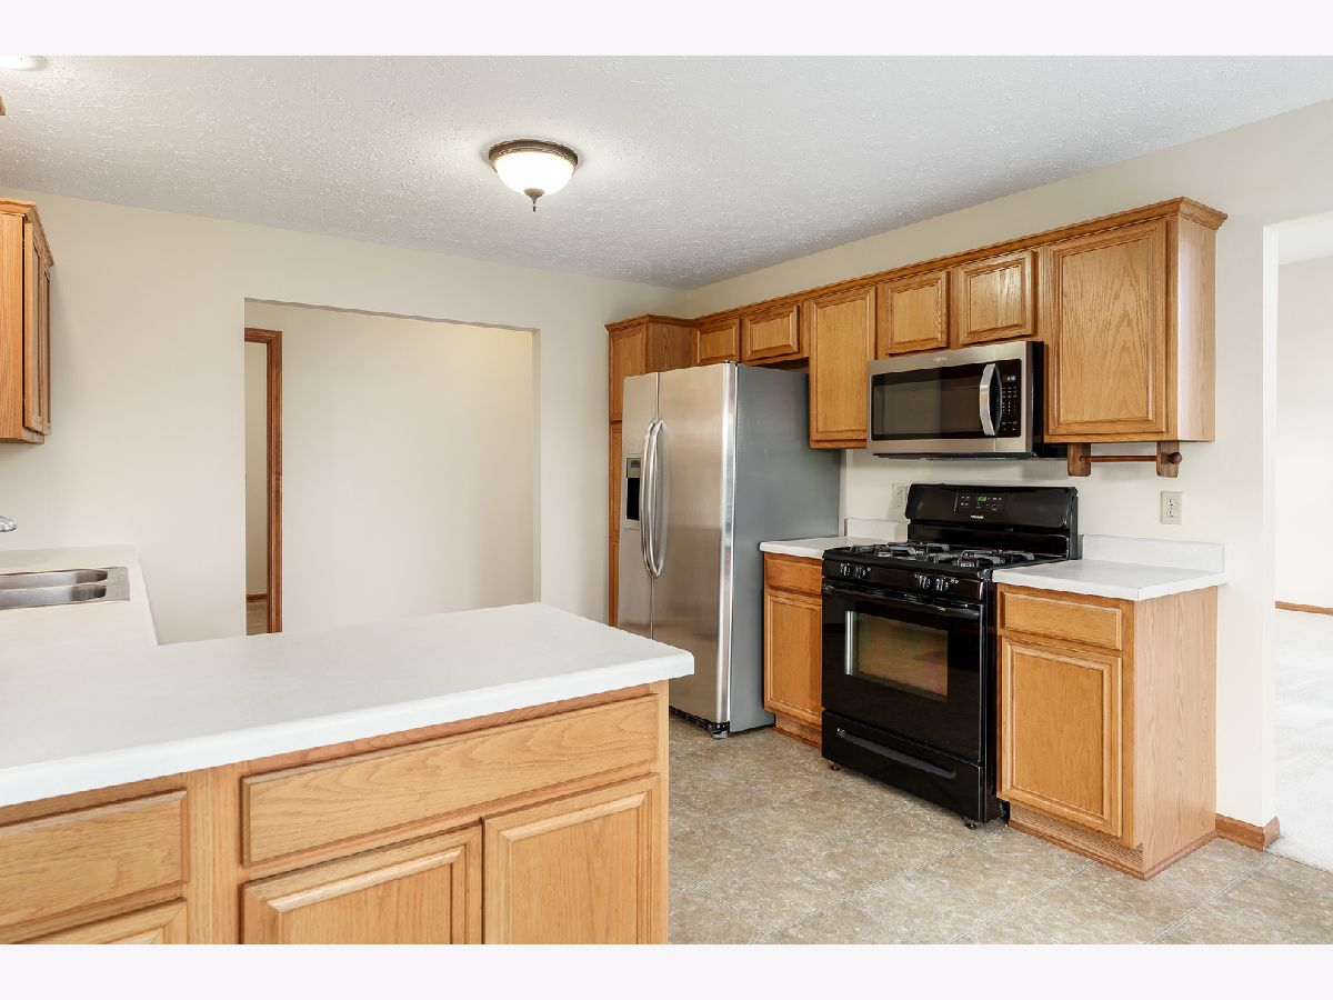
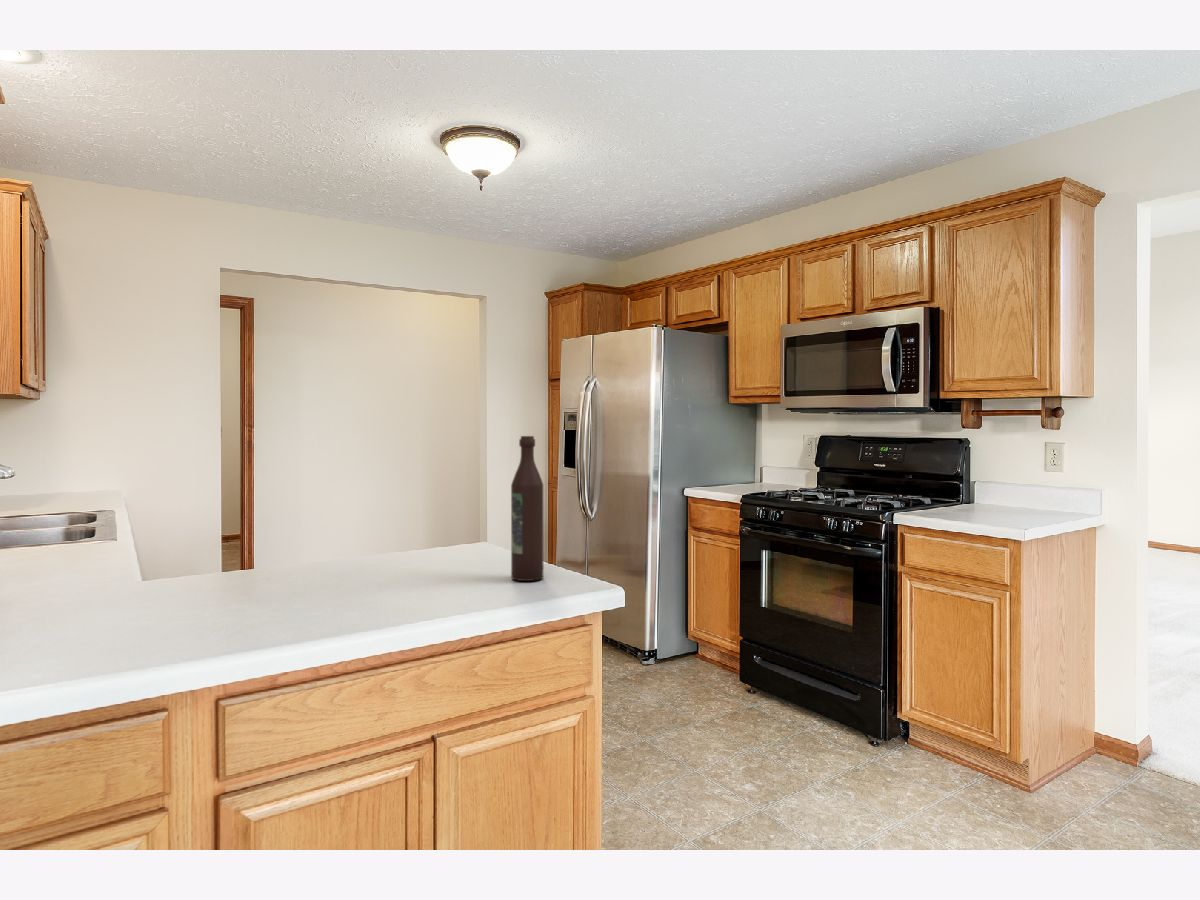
+ wine bottle (527, 507)
